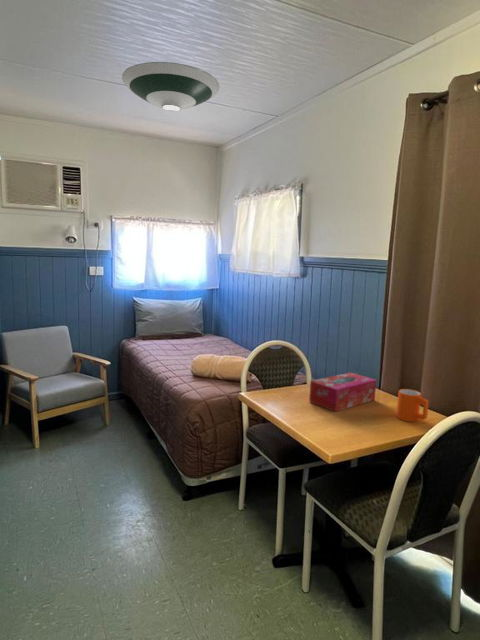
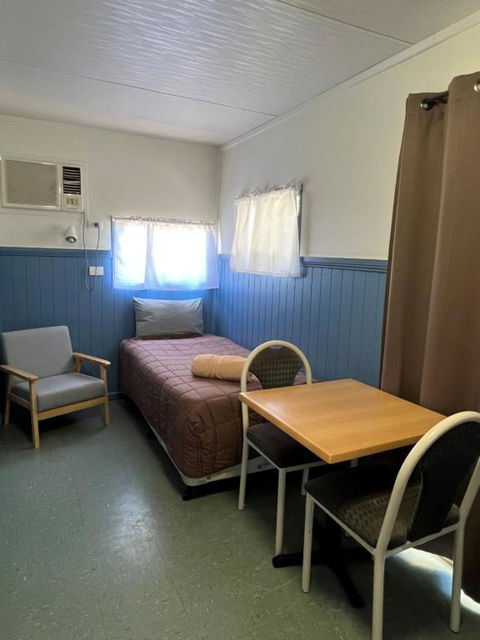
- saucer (171, 96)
- mug (412, 405)
- tissue box (343, 390)
